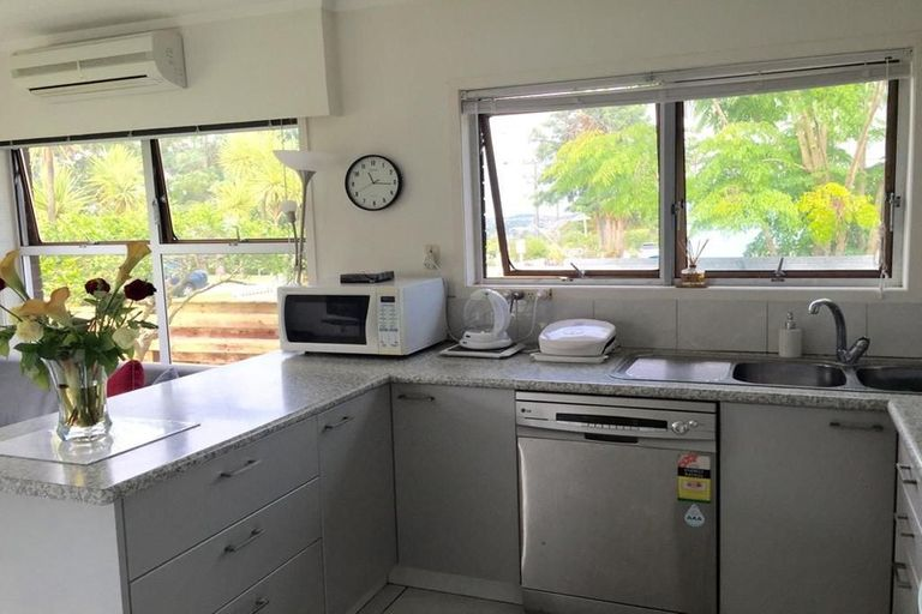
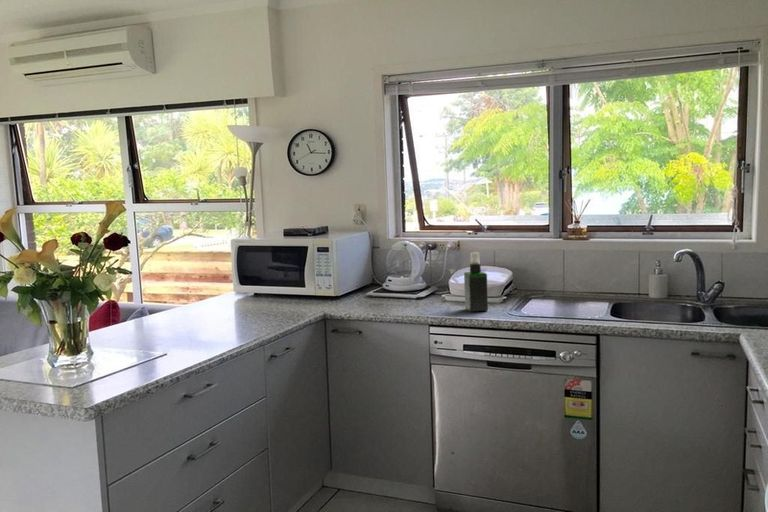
+ spray bottle (475, 281)
